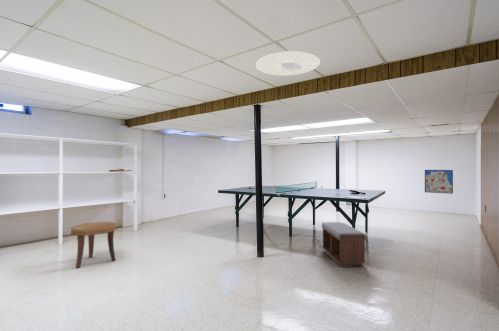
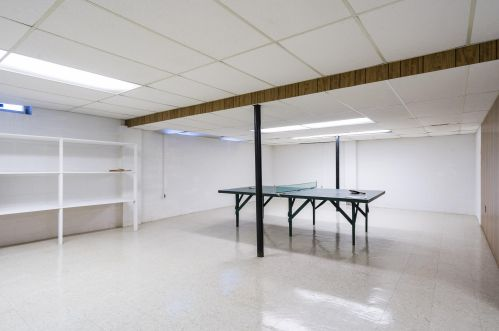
- ceiling light (287, 61)
- wall art (438, 181)
- bench (341, 242)
- side table (93, 243)
